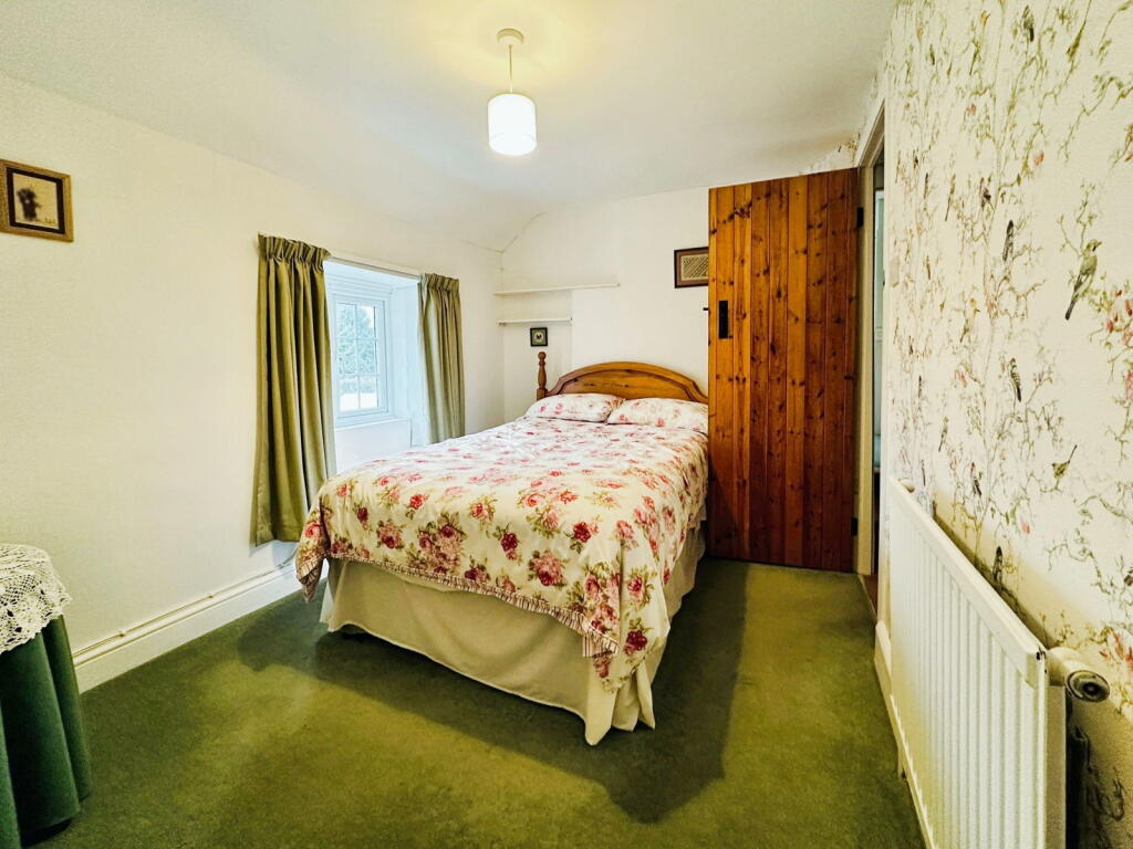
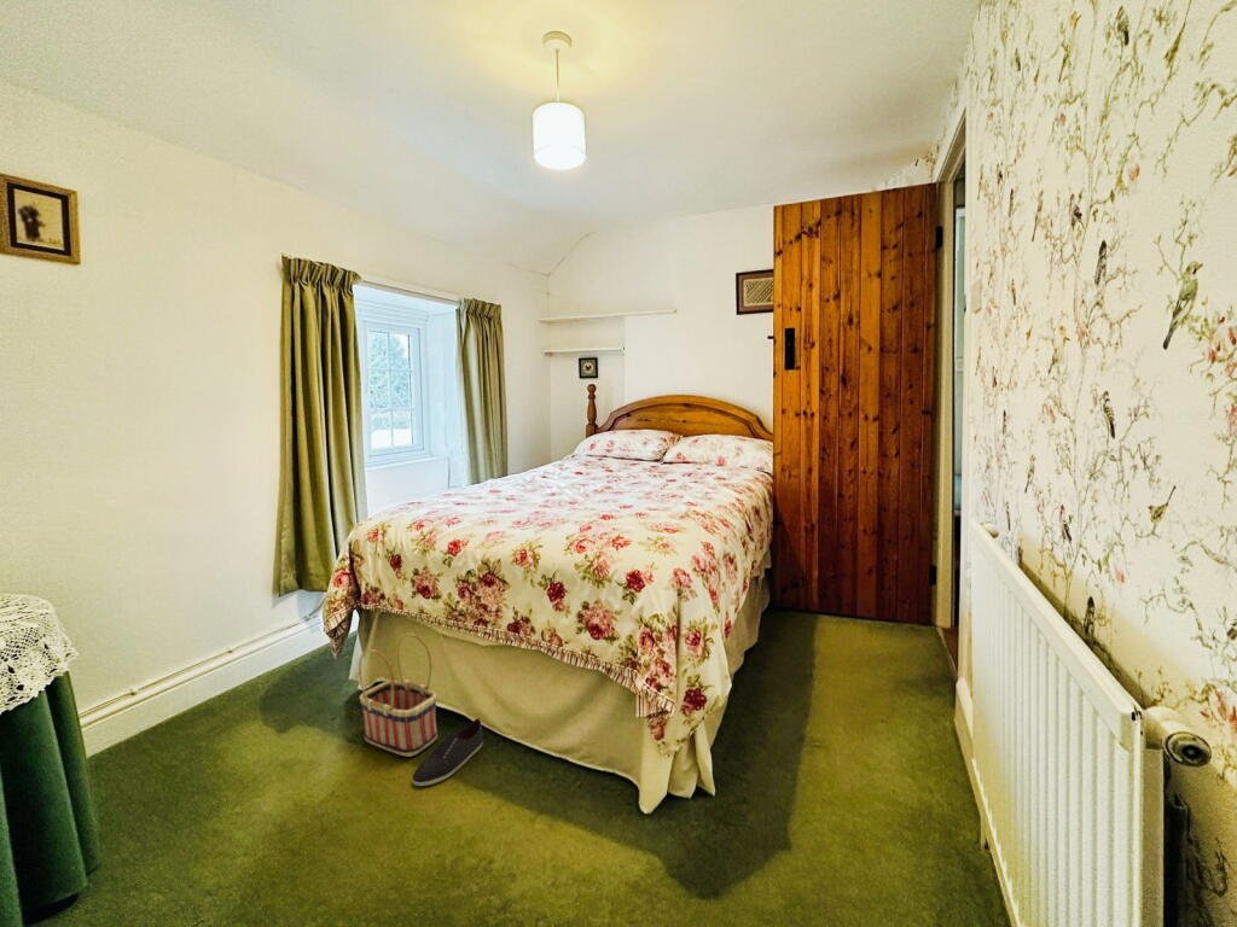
+ shoe (451, 747)
+ basket (397, 689)
